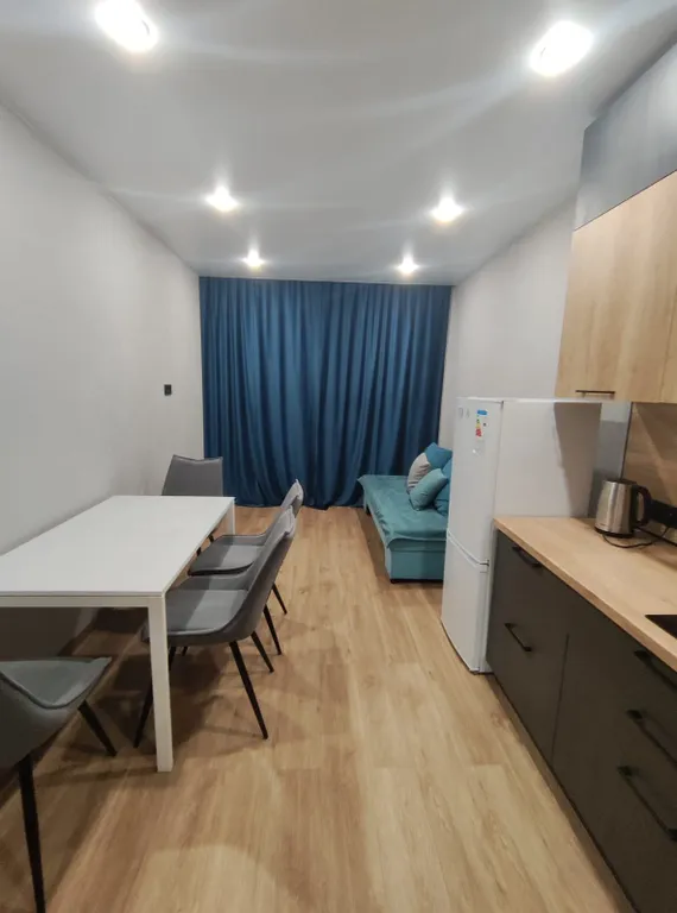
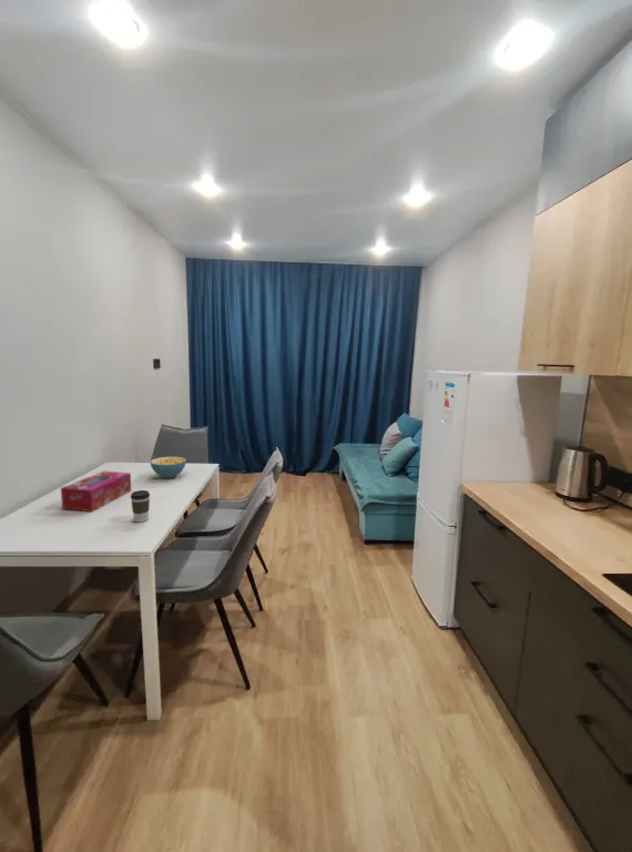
+ tissue box (98, 489)
+ coffee cup (140, 506)
+ cereal bowl (169, 468)
